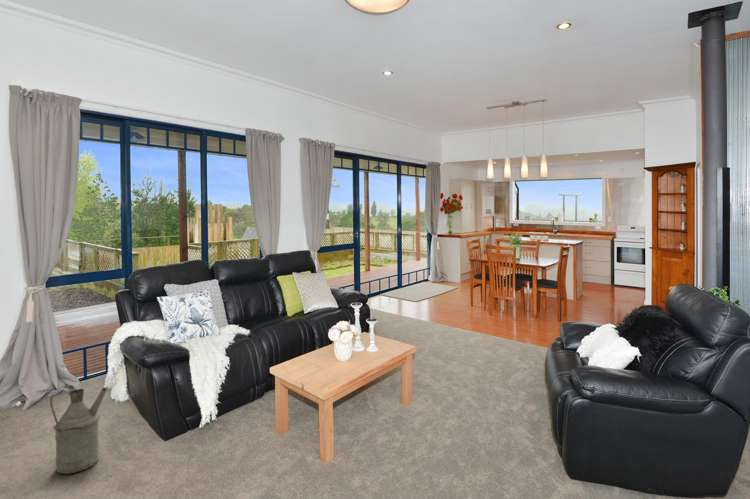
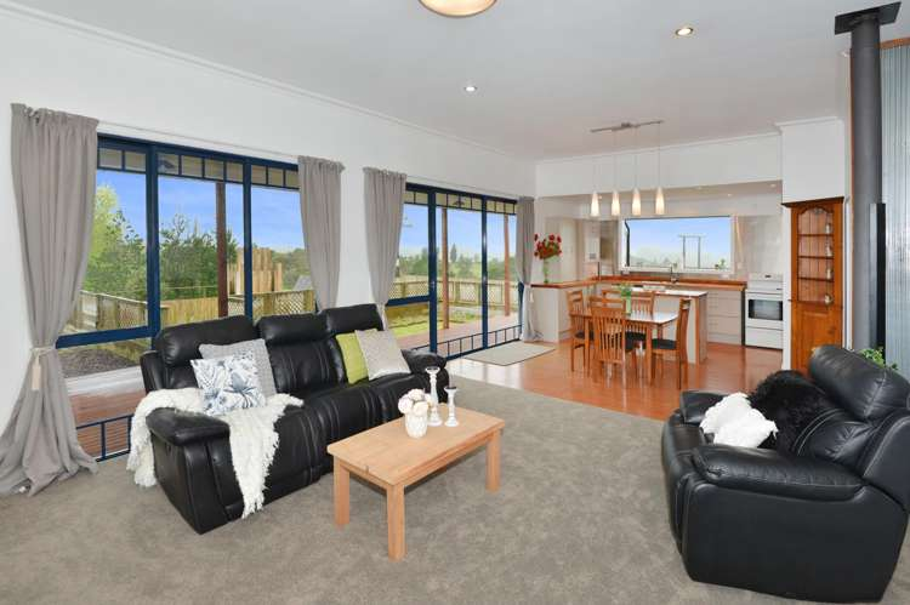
- watering can (80, 425)
